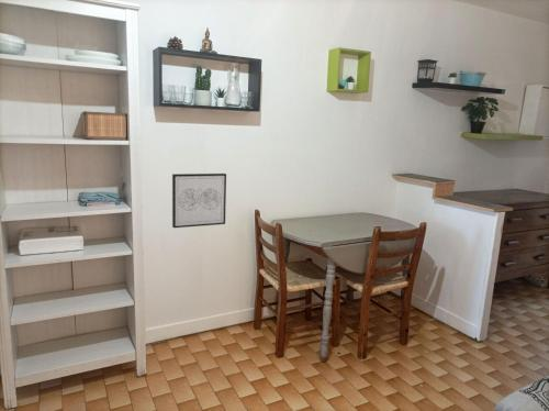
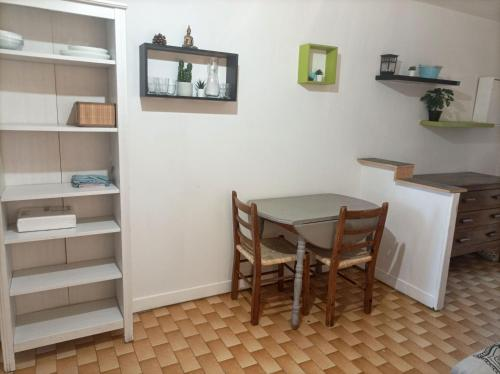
- wall art (199, 200)
